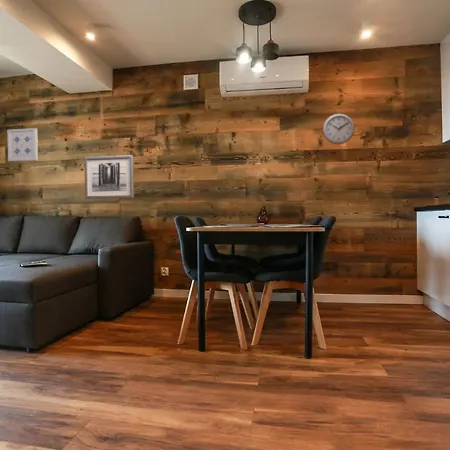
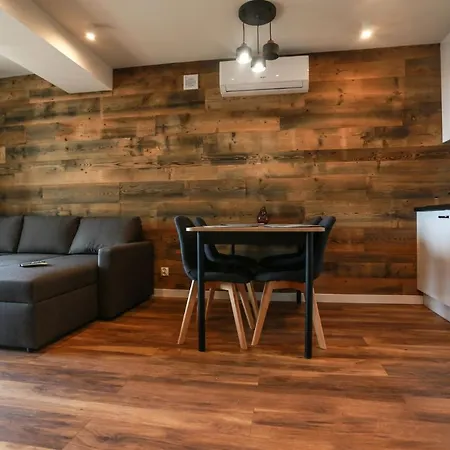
- wall art (108, 177)
- wall art (22, 145)
- wall clock (338, 128)
